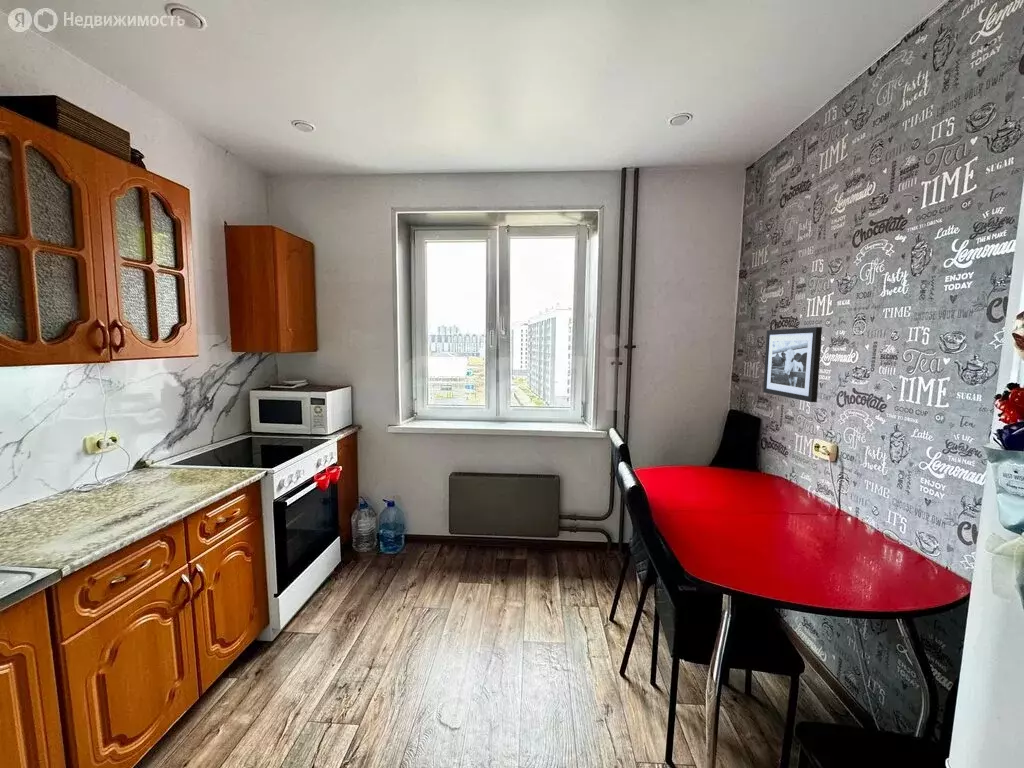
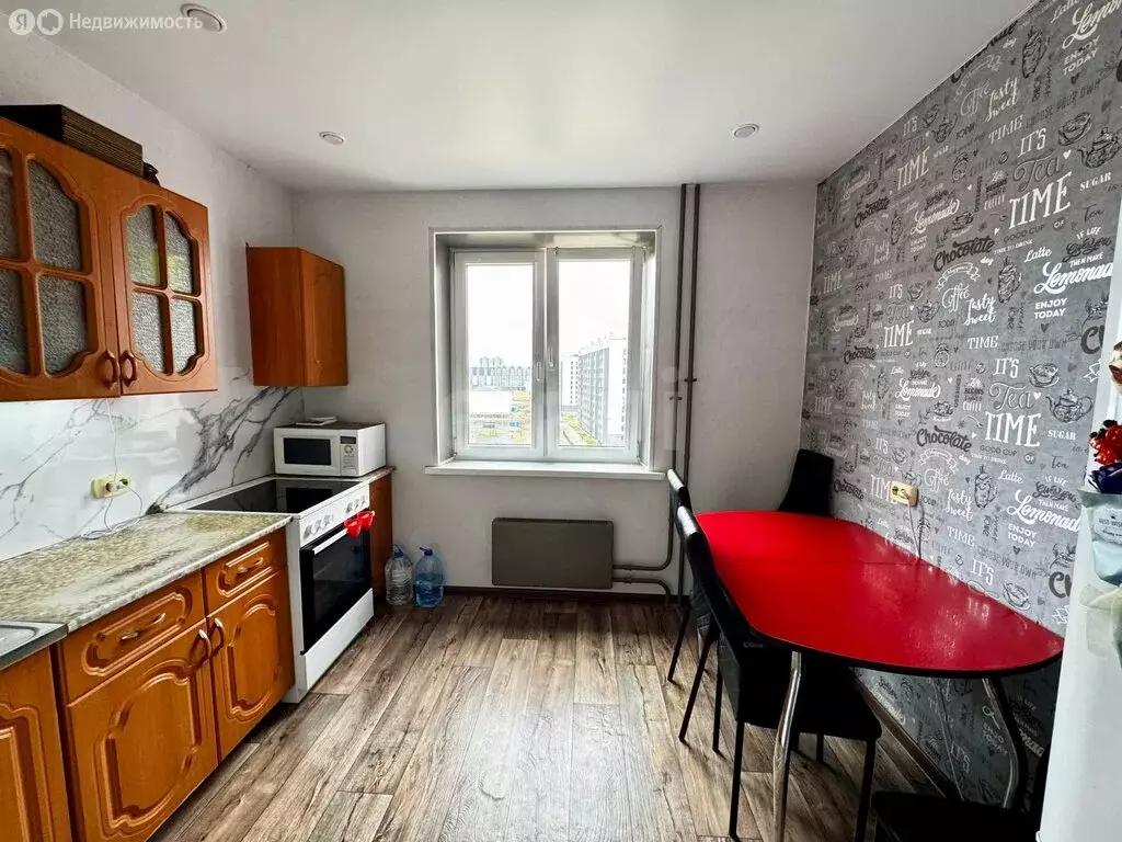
- picture frame (789, 363)
